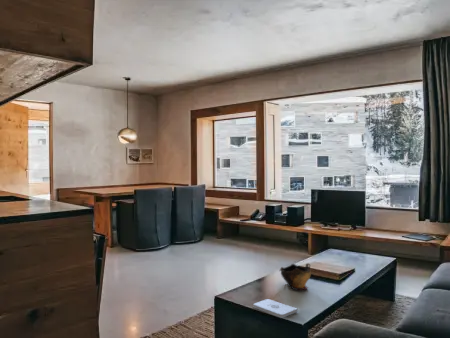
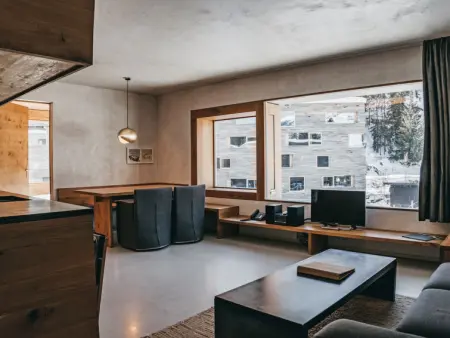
- notepad (274, 307)
- decorative bowl (294, 275)
